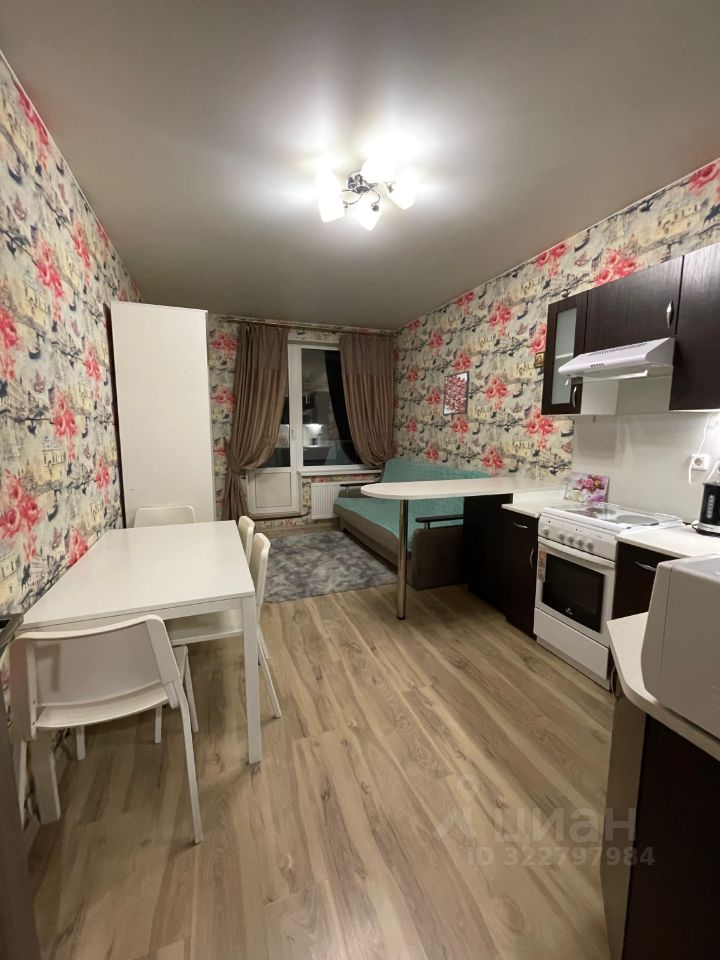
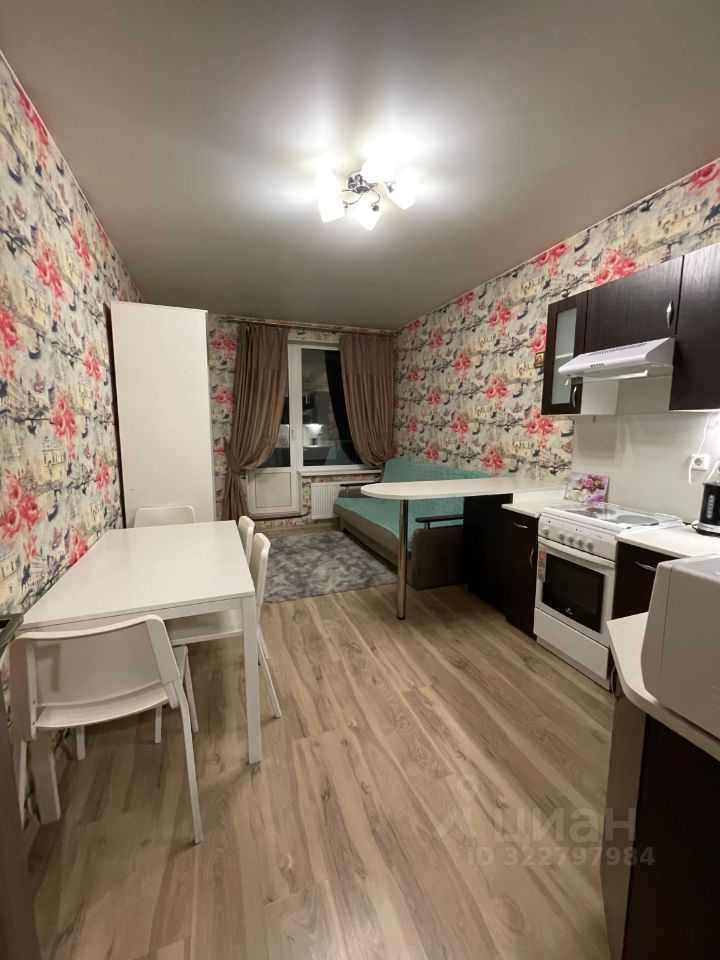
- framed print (455, 394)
